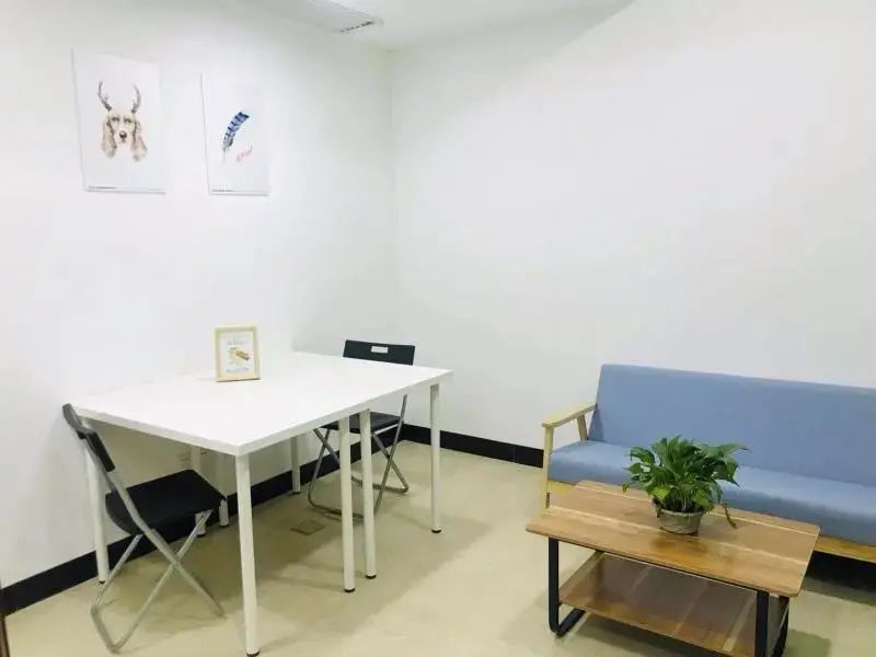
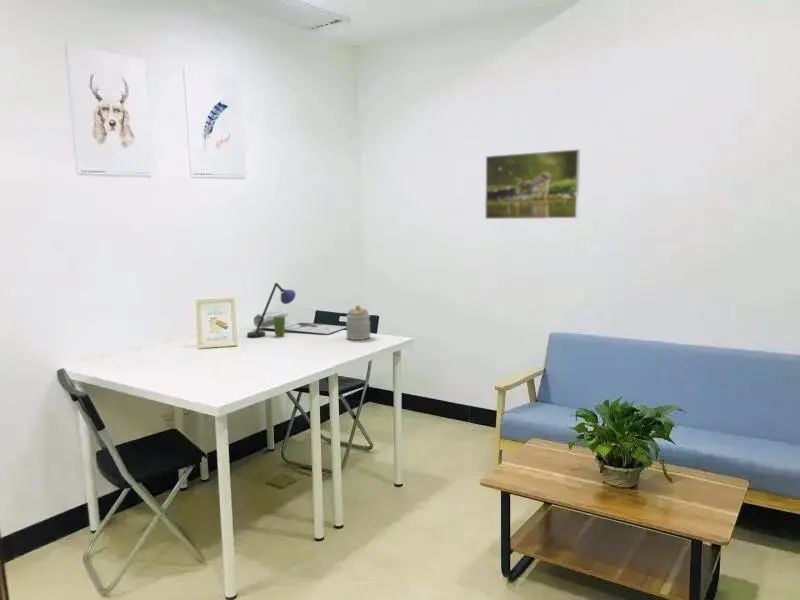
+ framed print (530, 186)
+ jar (358, 321)
+ desk lamp (289, 302)
